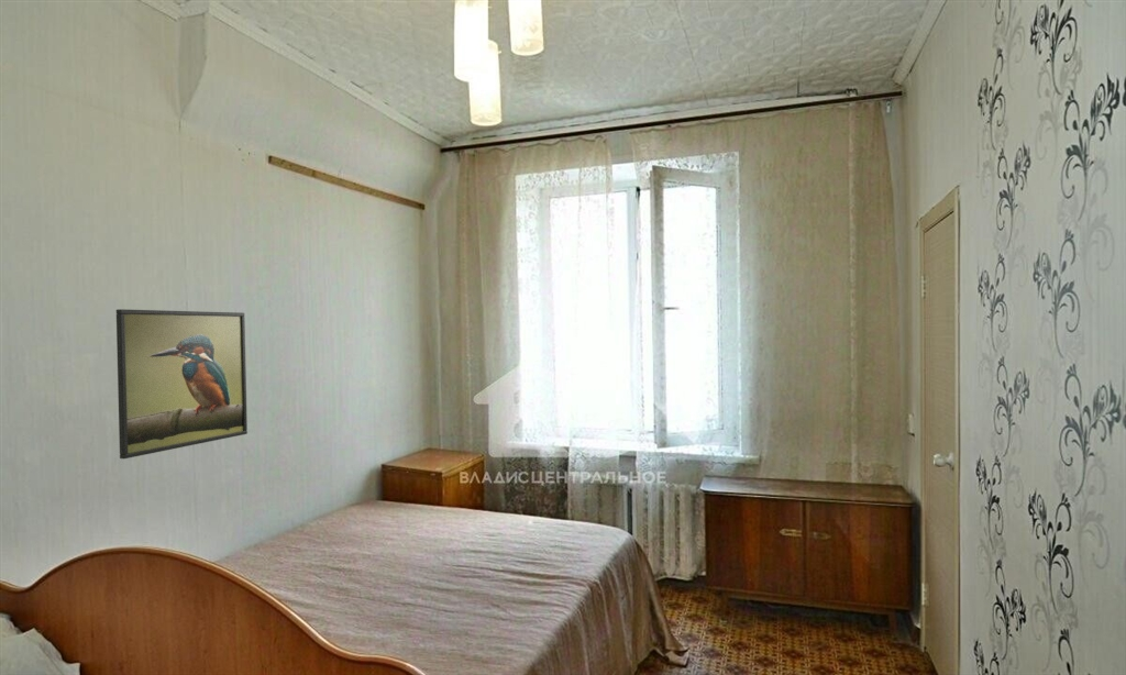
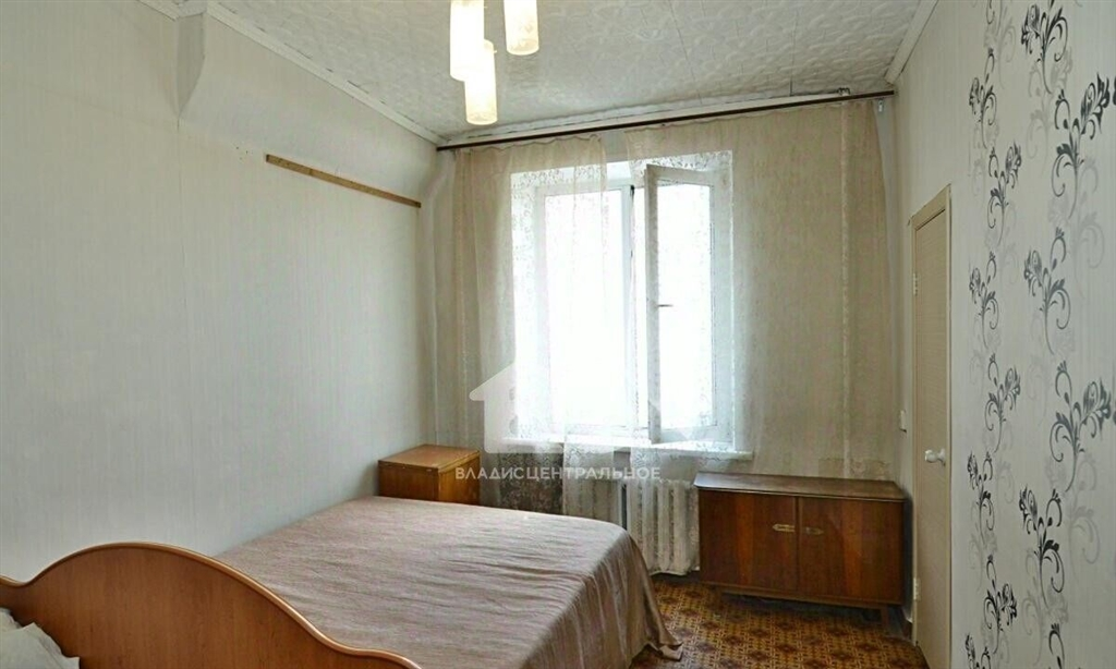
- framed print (188, 378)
